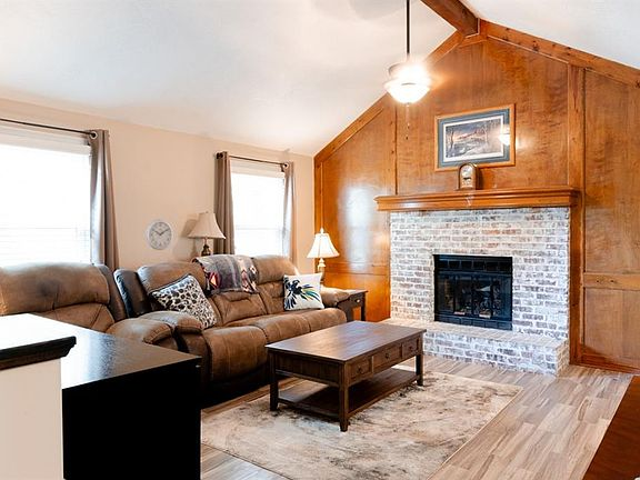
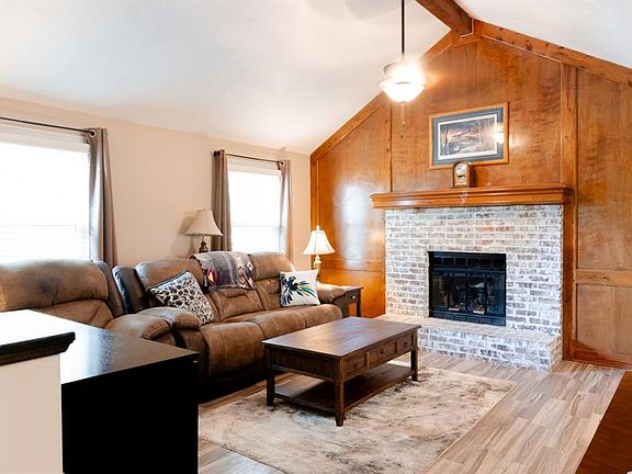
- wall clock (160, 234)
